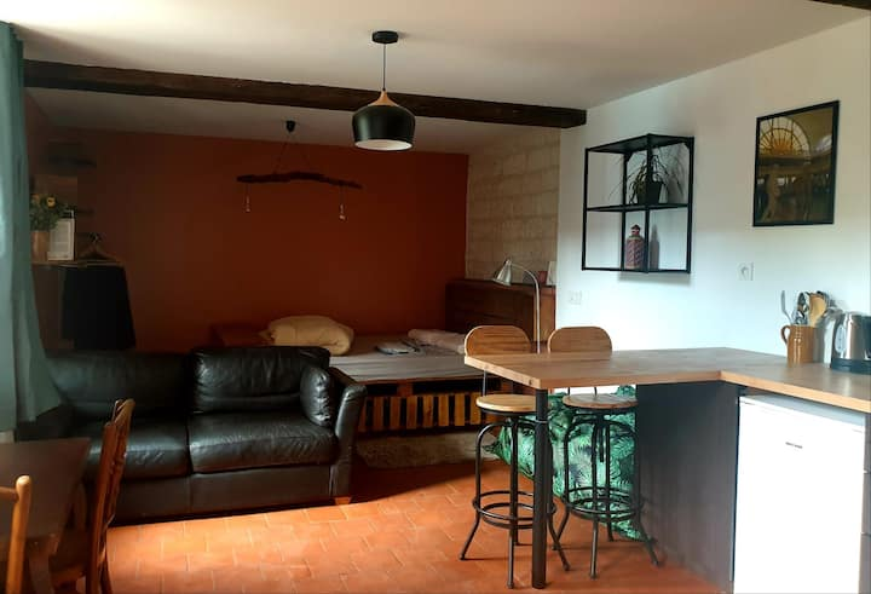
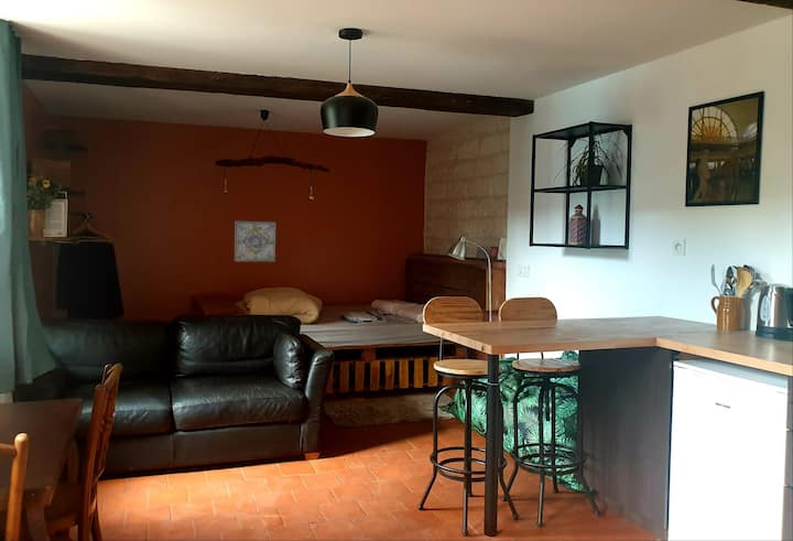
+ wall art (254, 241)
